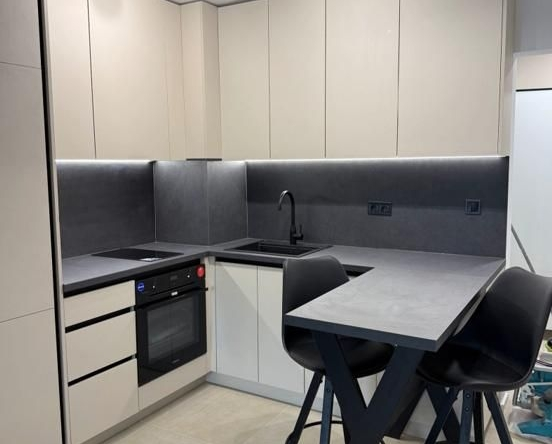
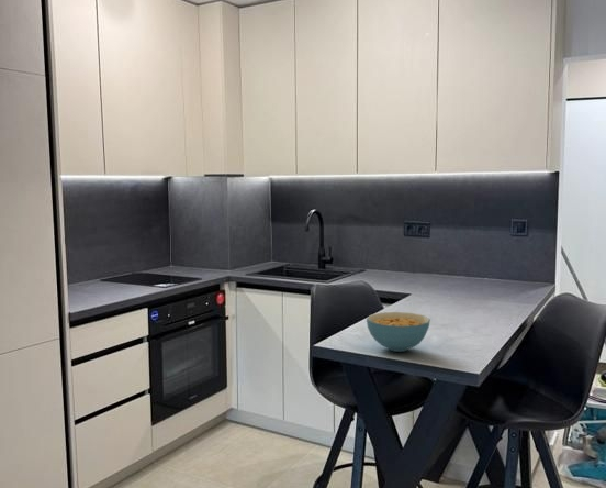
+ cereal bowl (397, 333)
